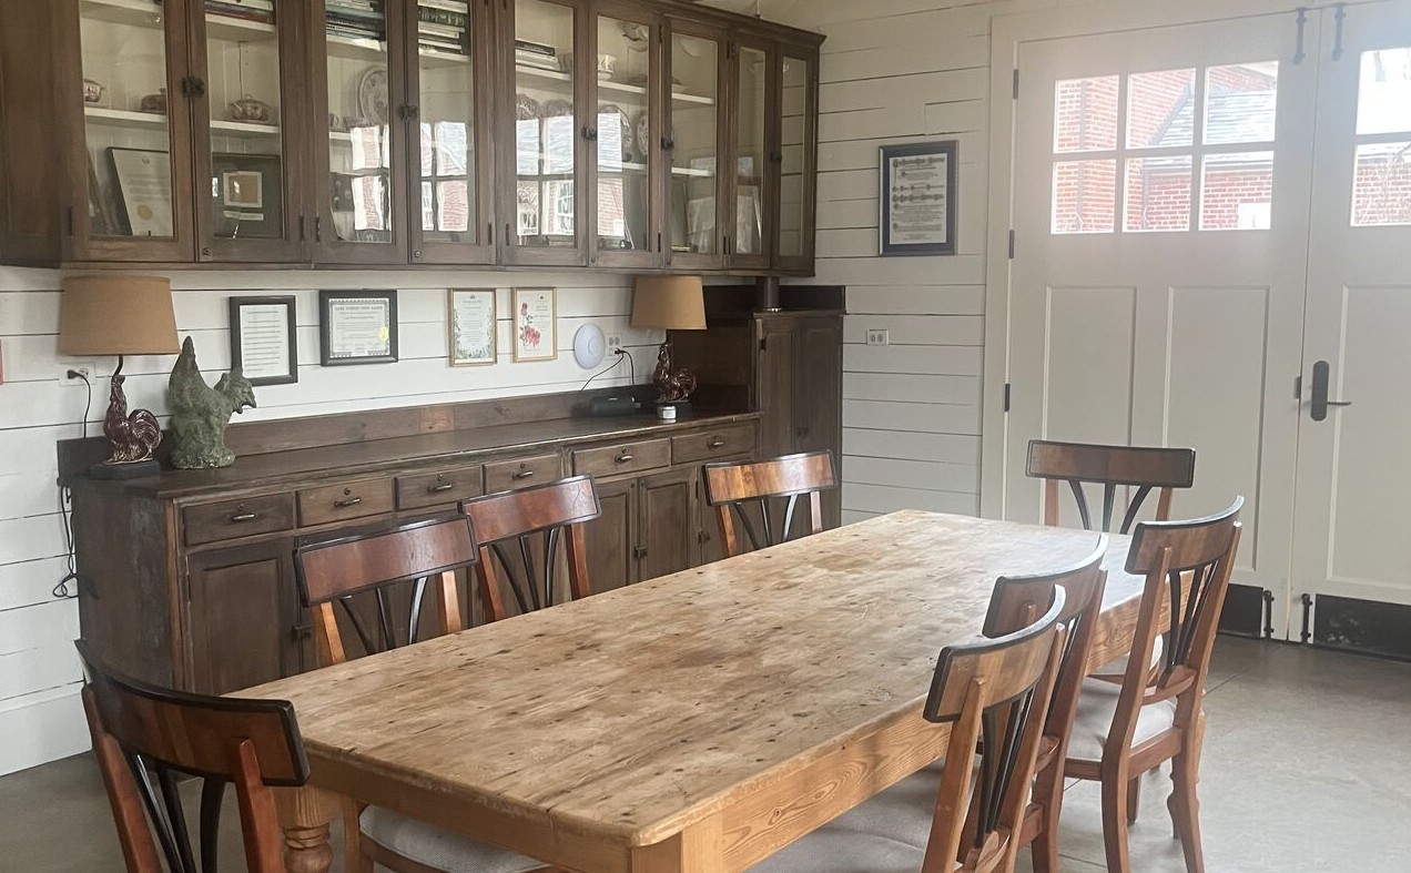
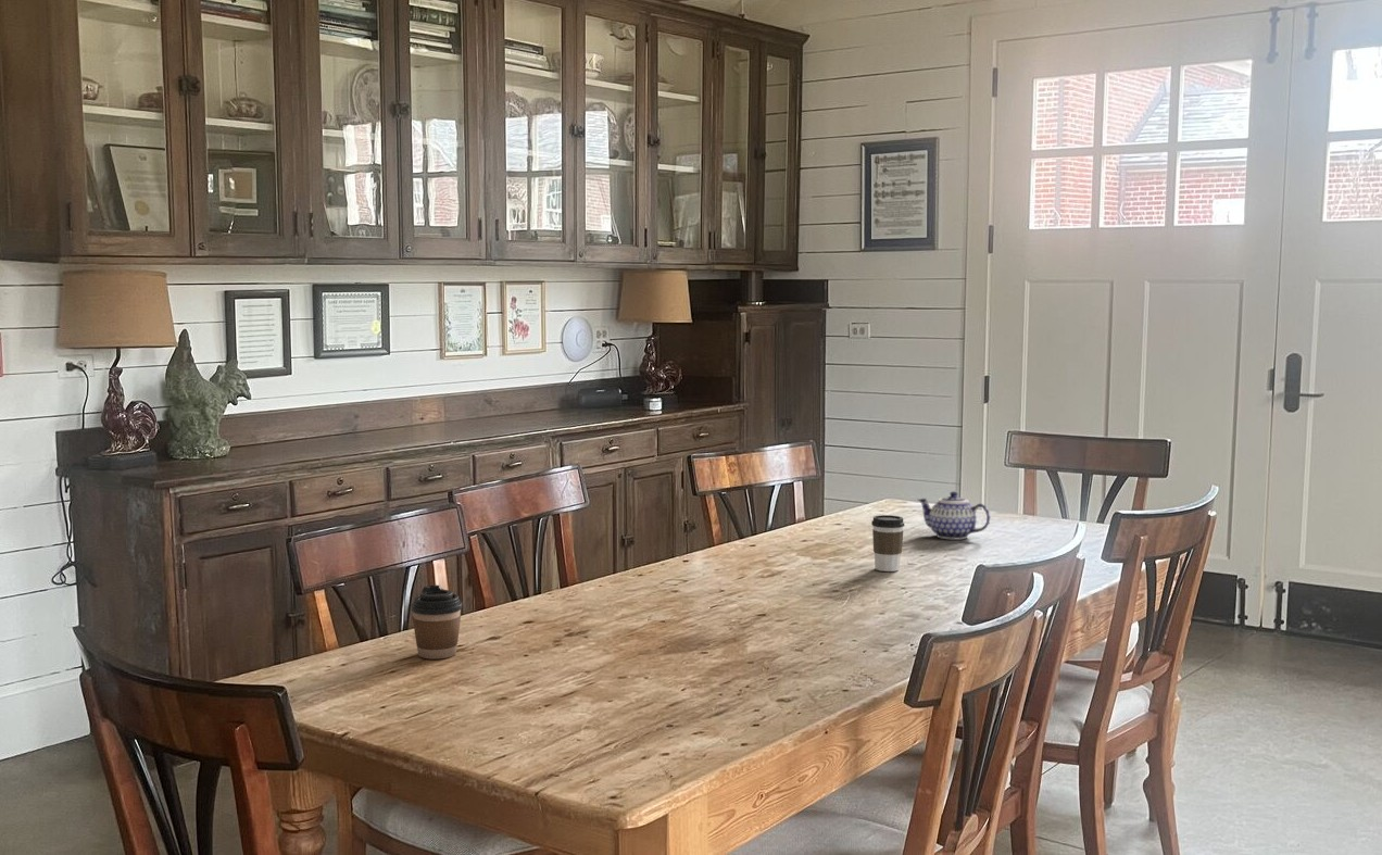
+ coffee cup (887, 543)
+ coffee cup (437, 620)
+ teapot (953, 514)
